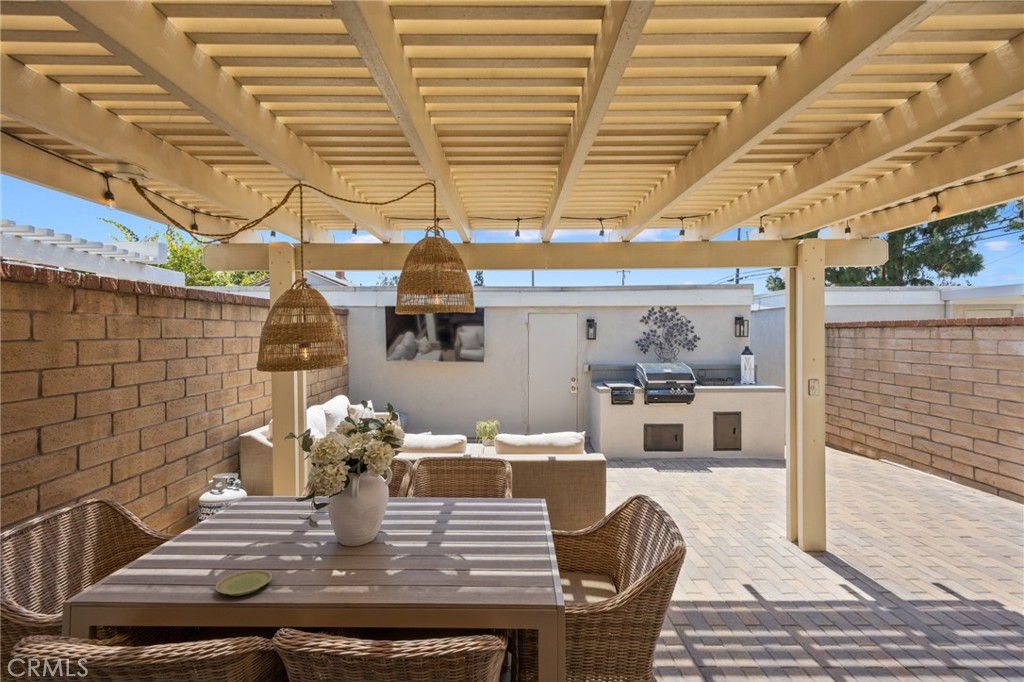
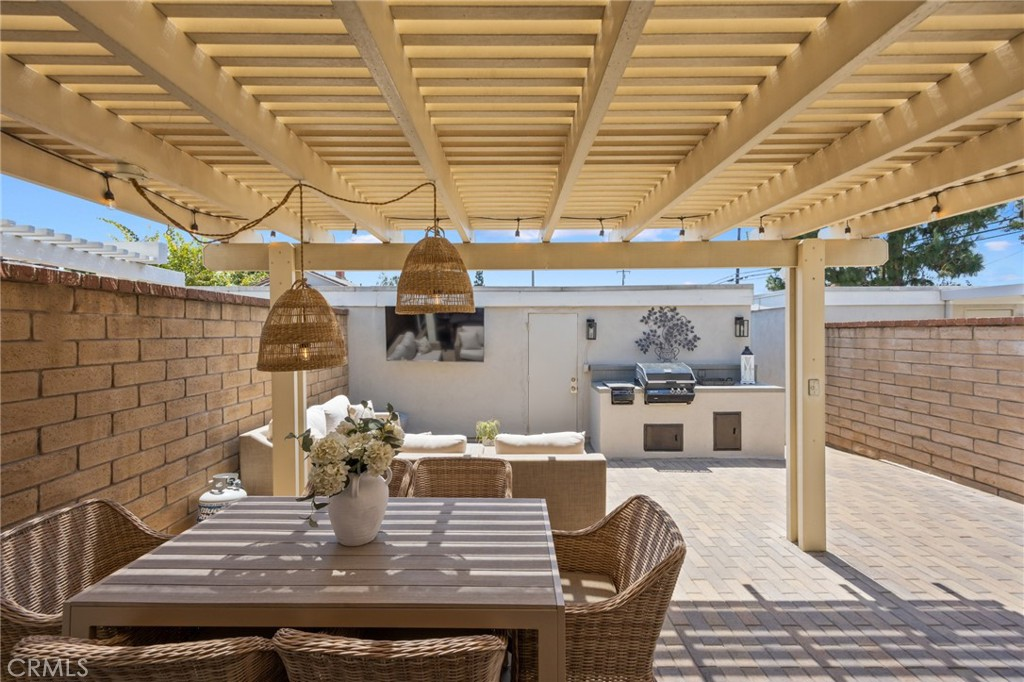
- plate (244, 584)
